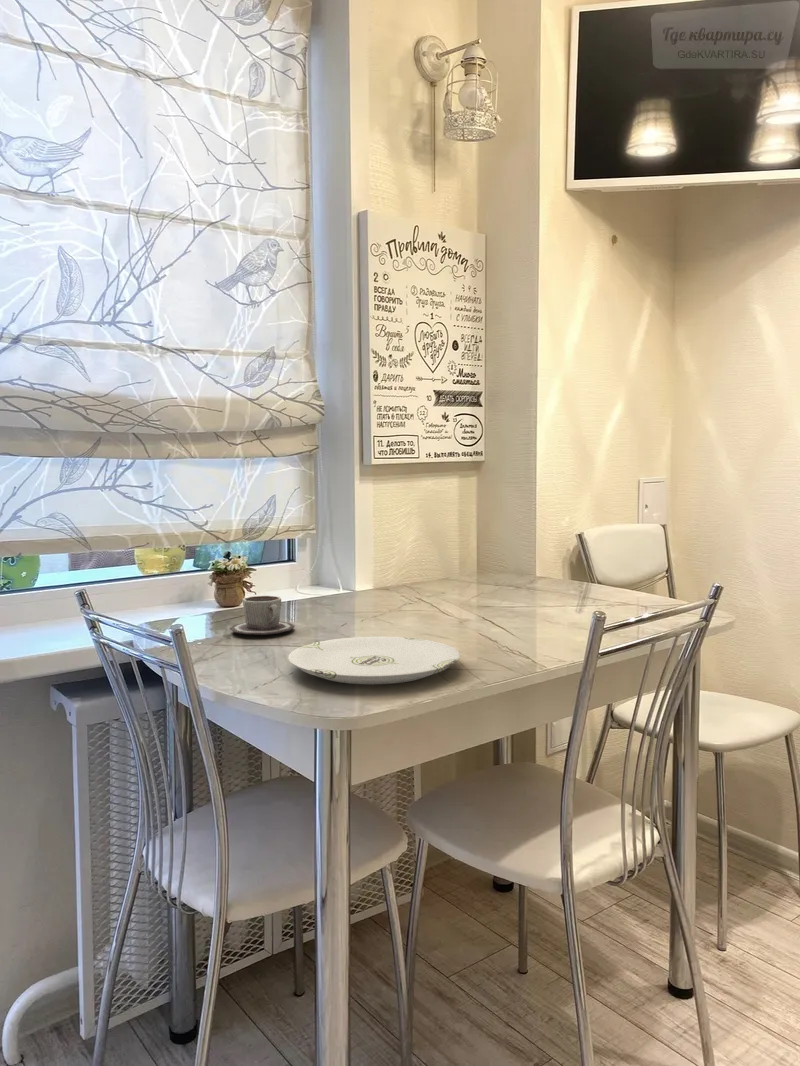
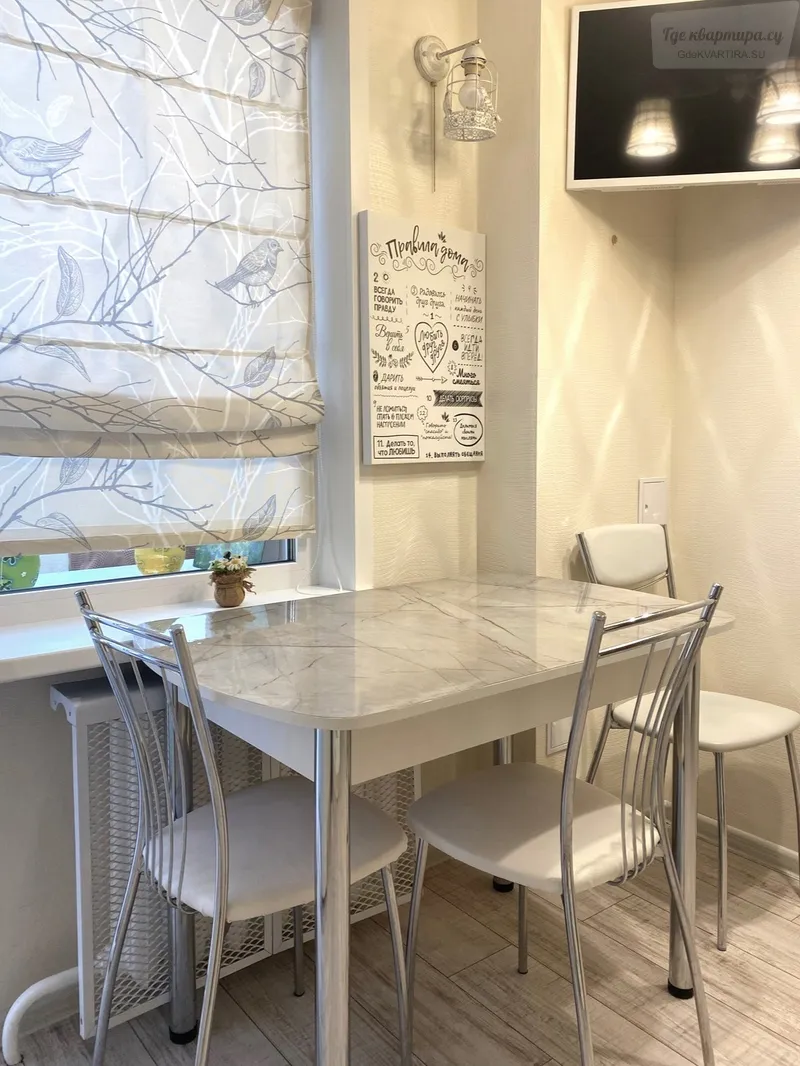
- plate (374, 660)
- cup (262, 614)
